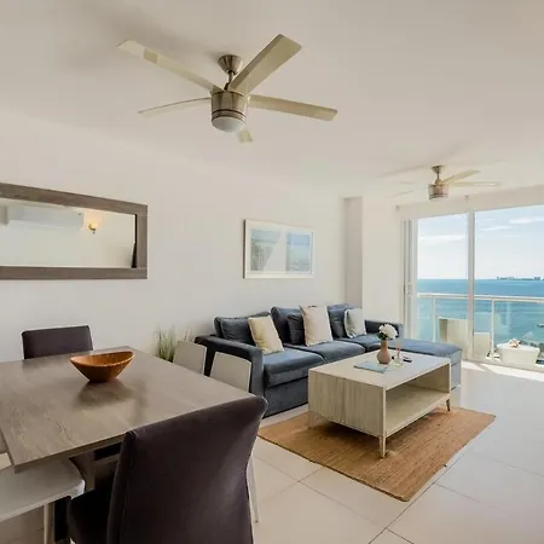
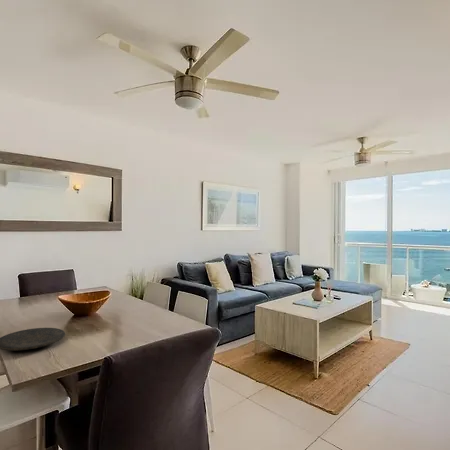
+ plate (31, 340)
